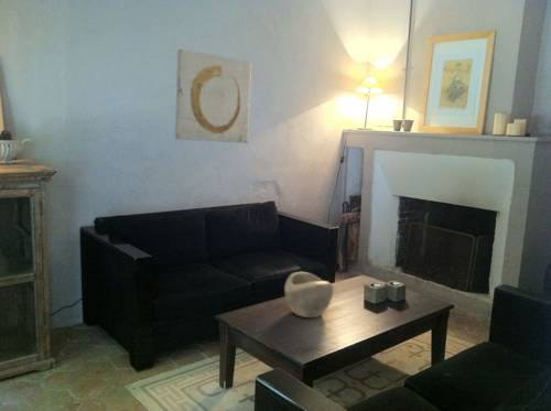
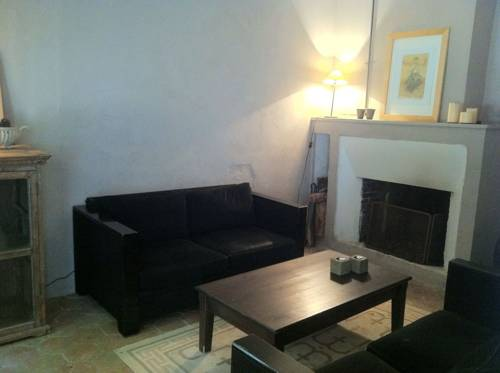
- wall art (214, 99)
- decorative bowl (307, 294)
